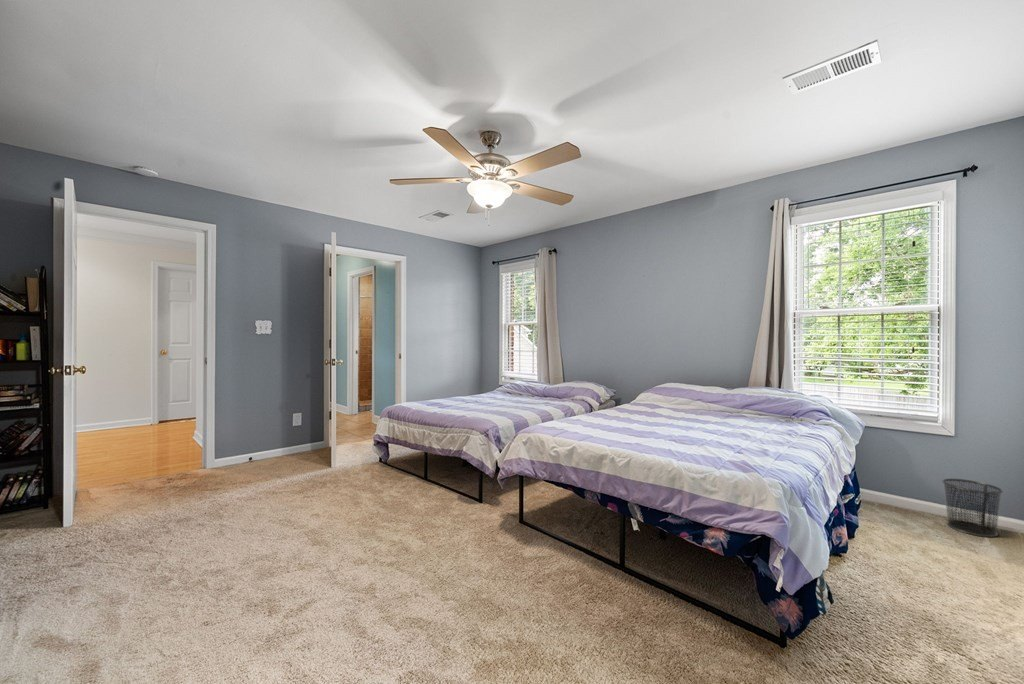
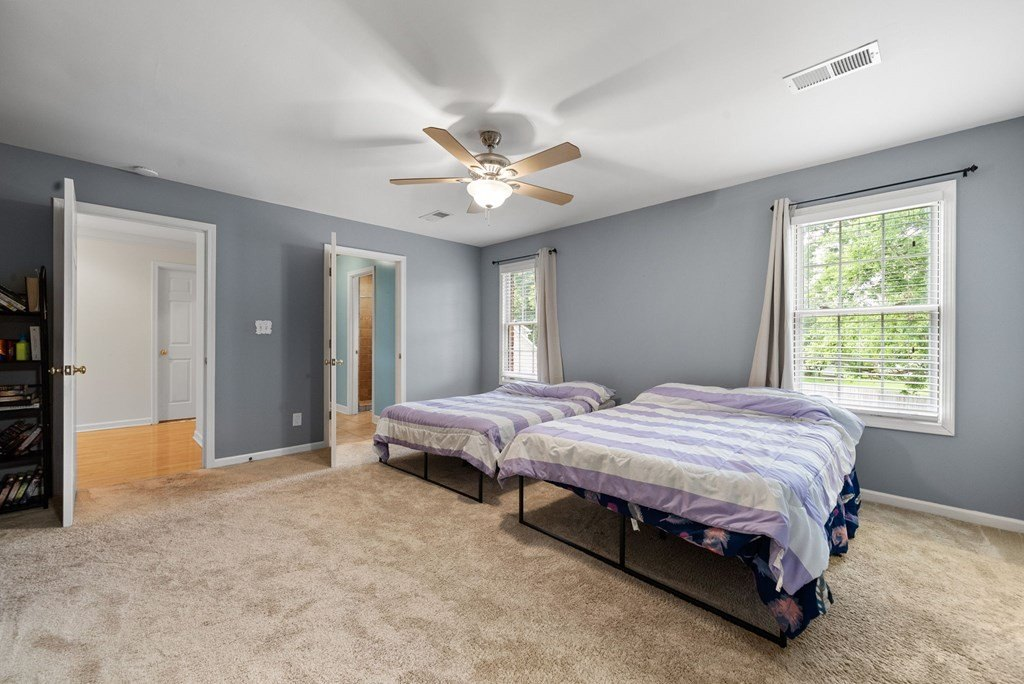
- waste bin (971, 507)
